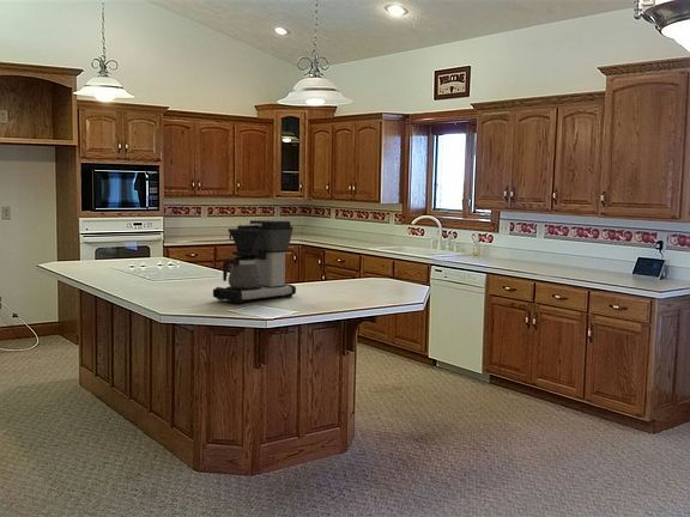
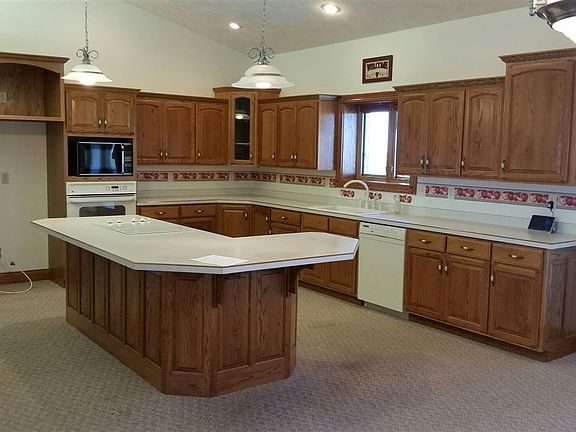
- coffee maker (254, 260)
